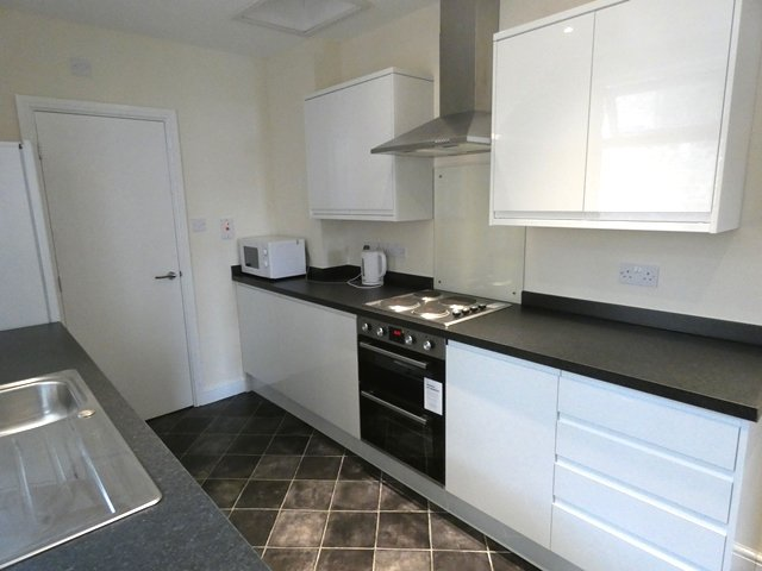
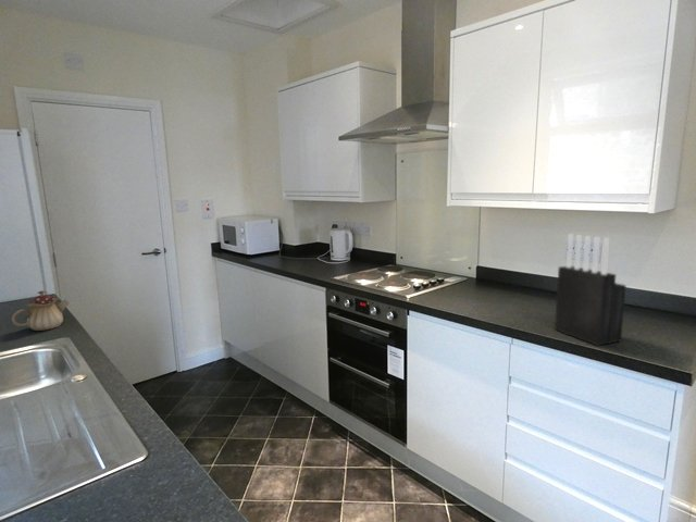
+ teapot (40, 309)
+ knife block (592, 286)
